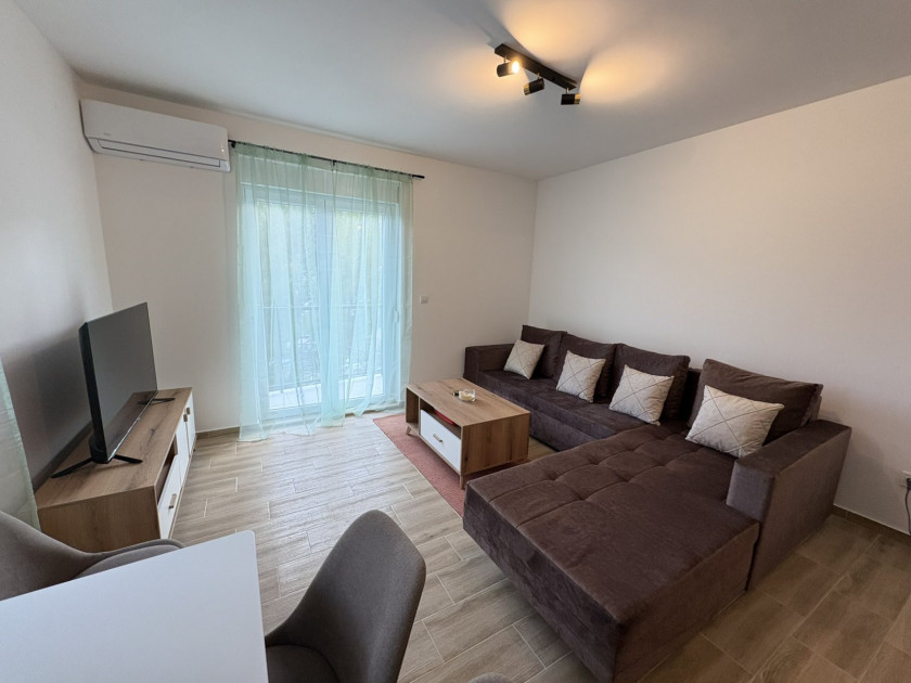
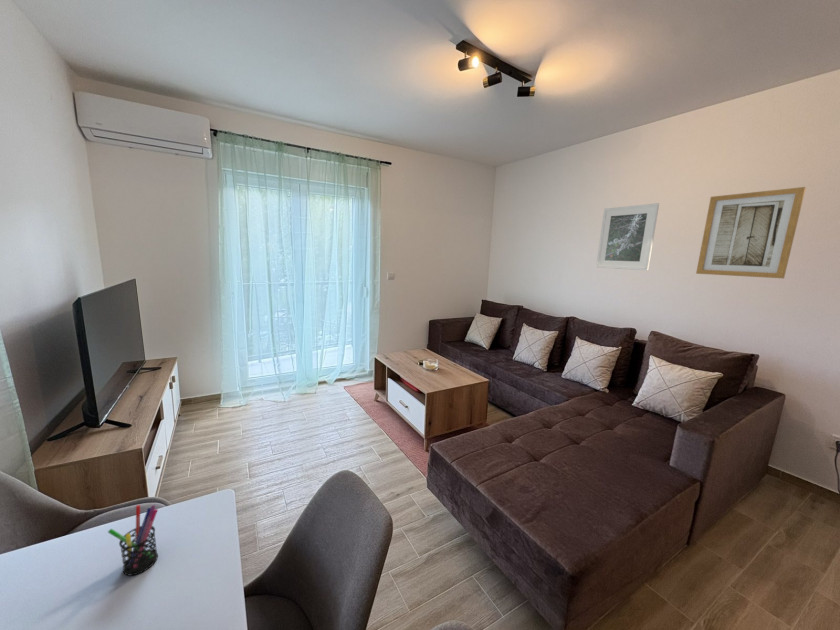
+ pen holder (134, 539)
+ wall art (745, 235)
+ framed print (625, 238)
